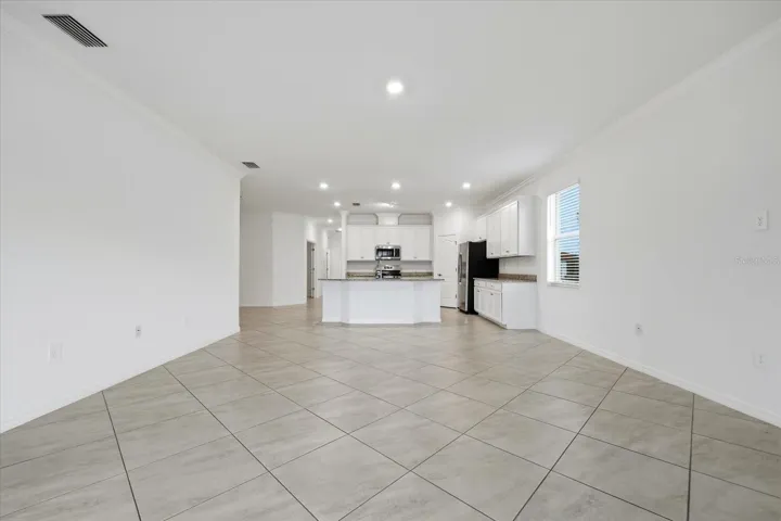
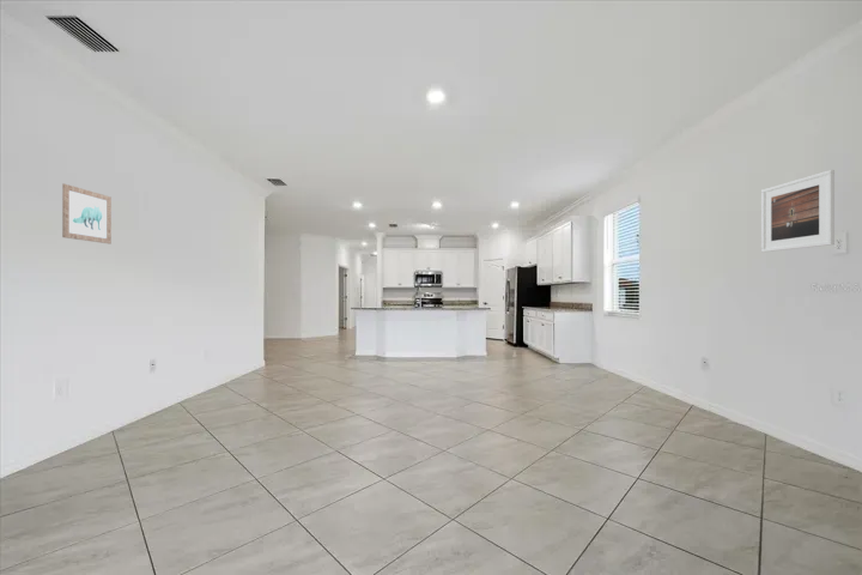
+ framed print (794, 214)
+ wall art (87, 216)
